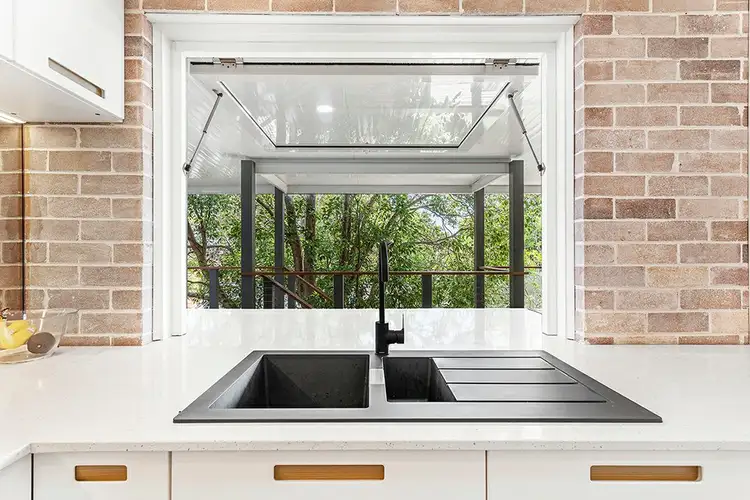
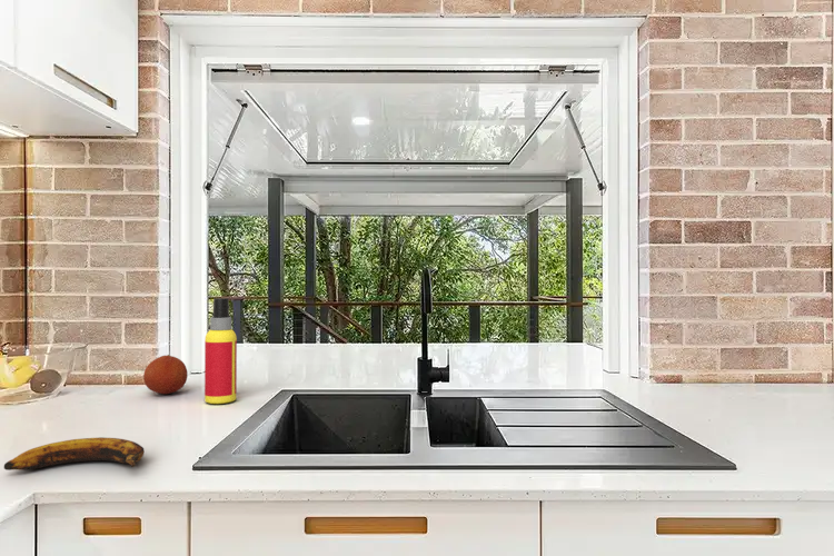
+ fruit (166, 374)
+ spray bottle (220, 349)
+ banana (81, 456)
